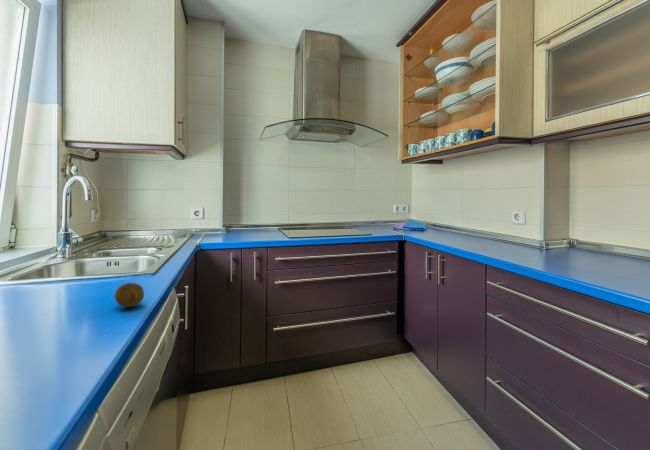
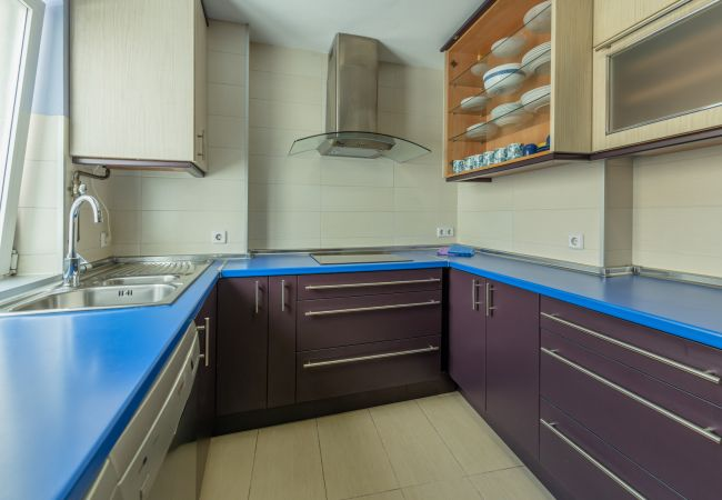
- fruit (129, 295)
